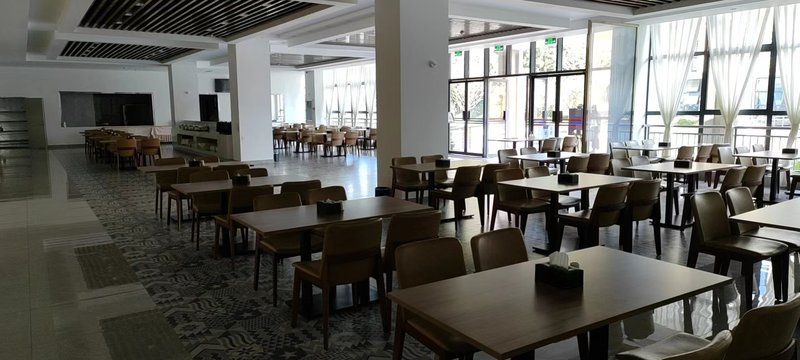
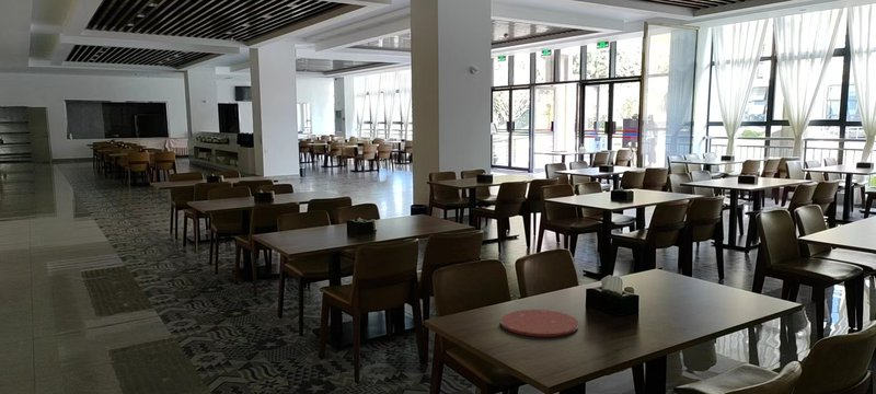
+ plate (539, 322)
